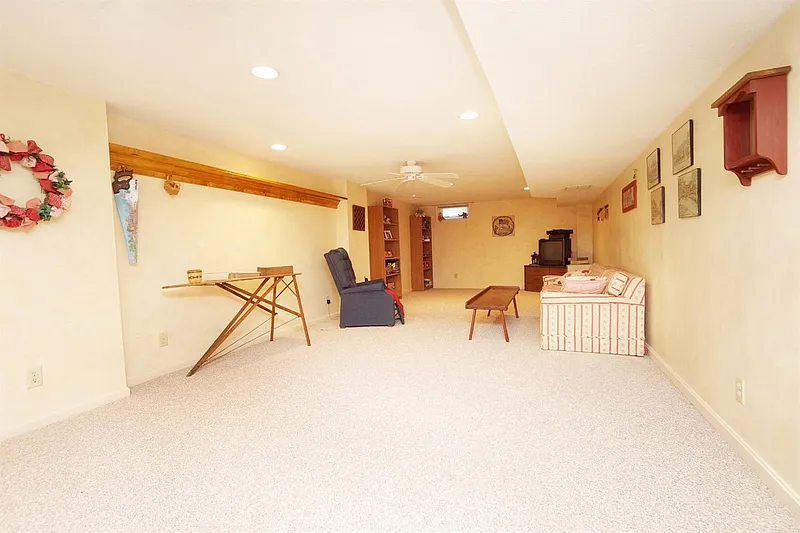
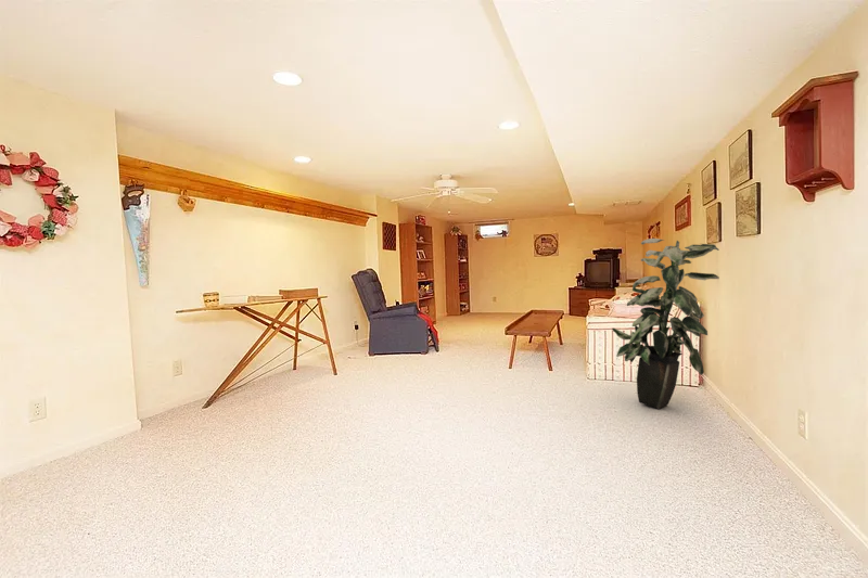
+ indoor plant (663, 322)
